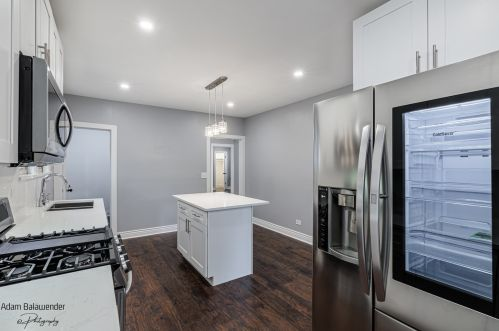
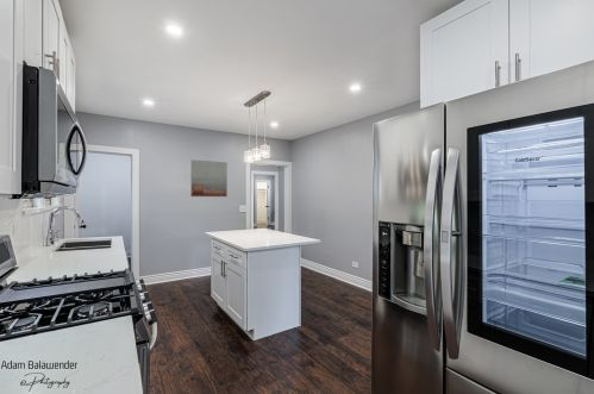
+ wall art (210, 179)
